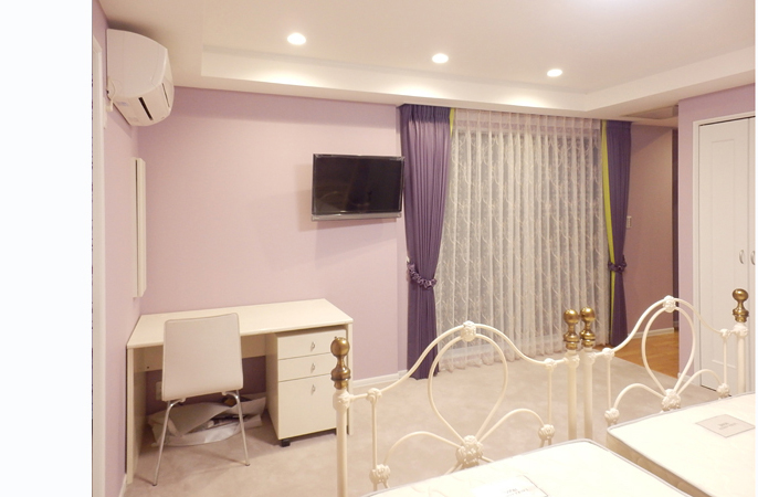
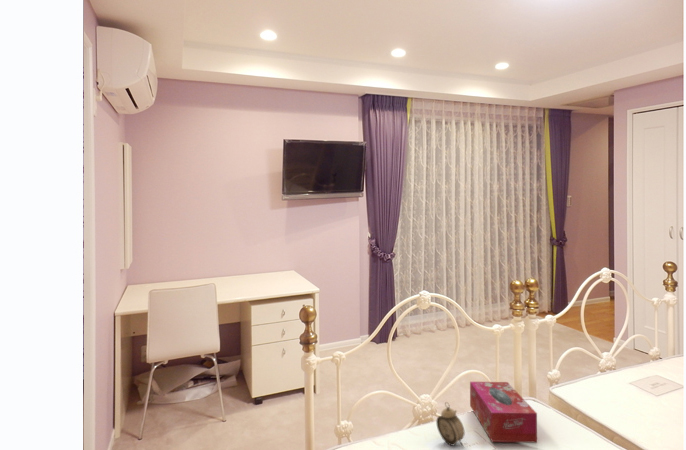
+ tissue box (500, 409)
+ alarm clock (450, 422)
